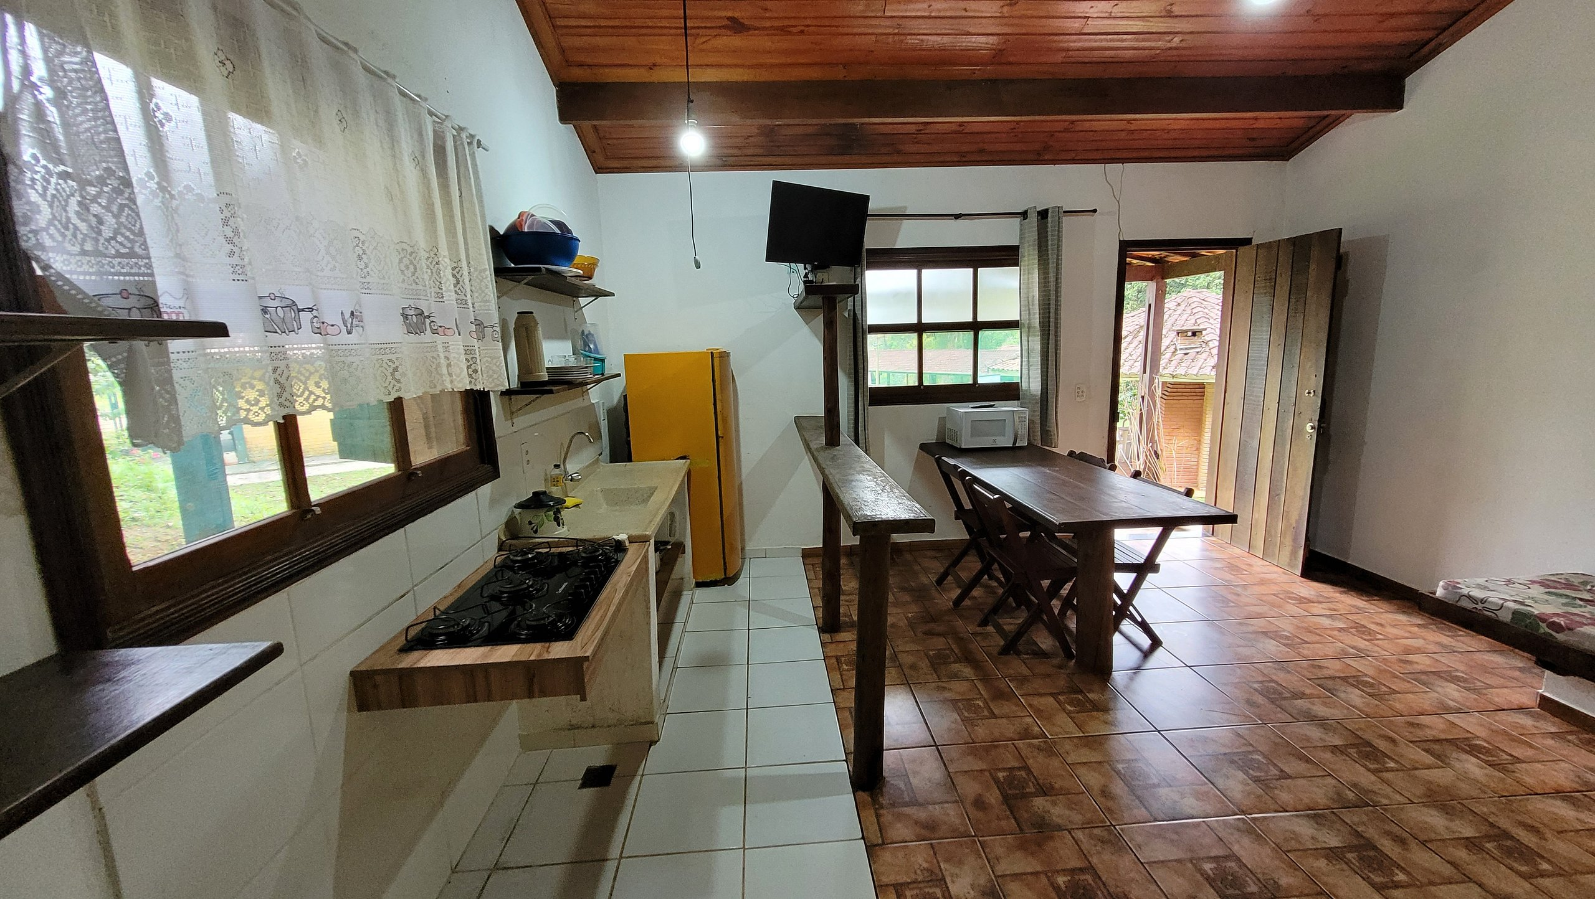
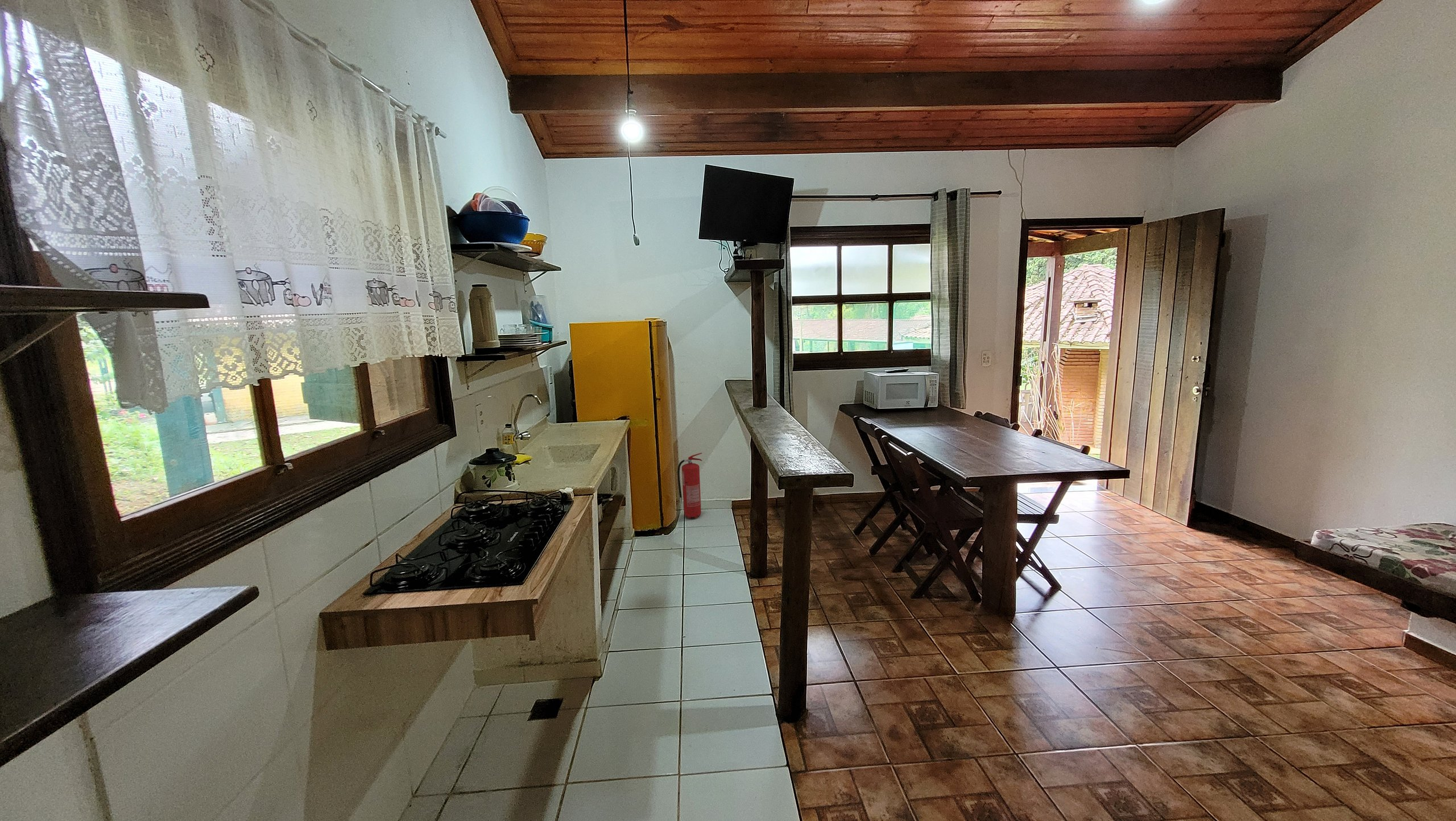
+ fire extinguisher (690, 485)
